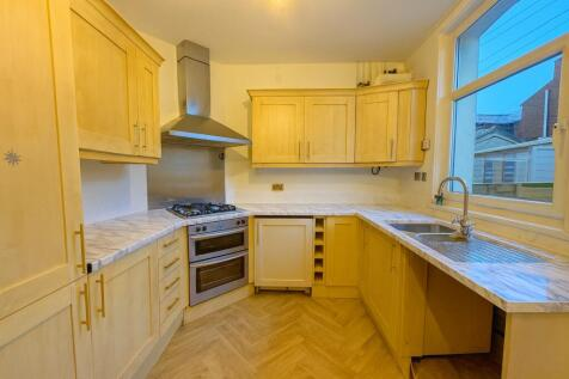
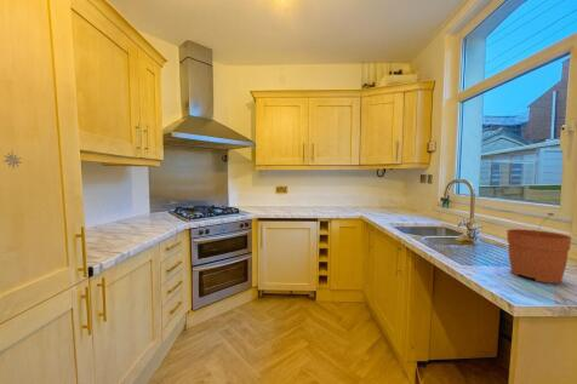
+ plant pot (536, 243)
